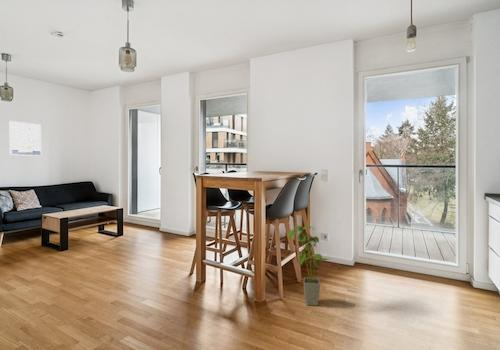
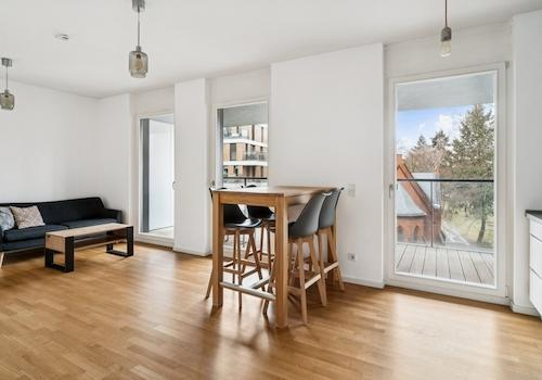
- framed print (25, 139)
- house plant (307, 266)
